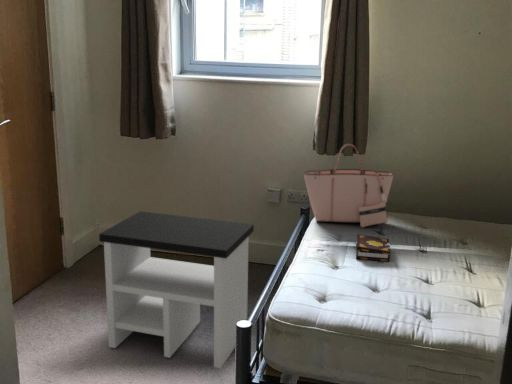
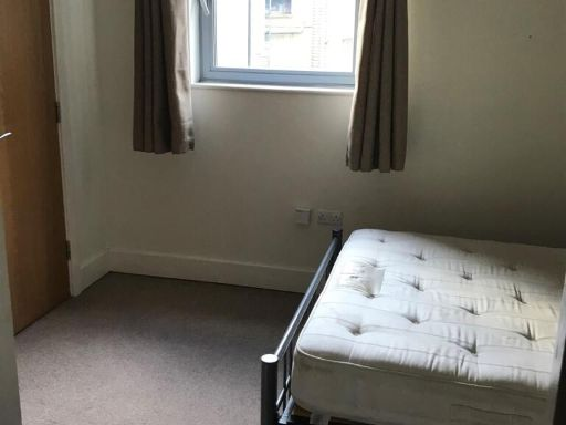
- book (372, 247)
- tote bag (347, 183)
- side table (179, 285)
